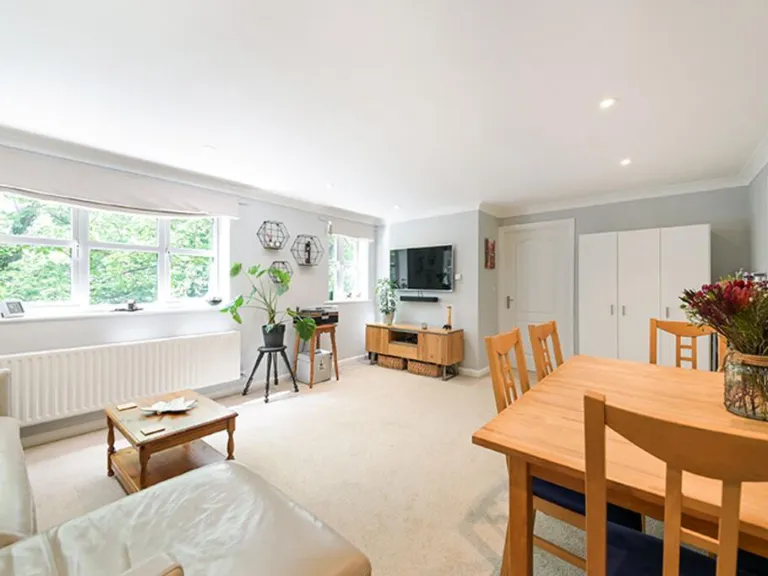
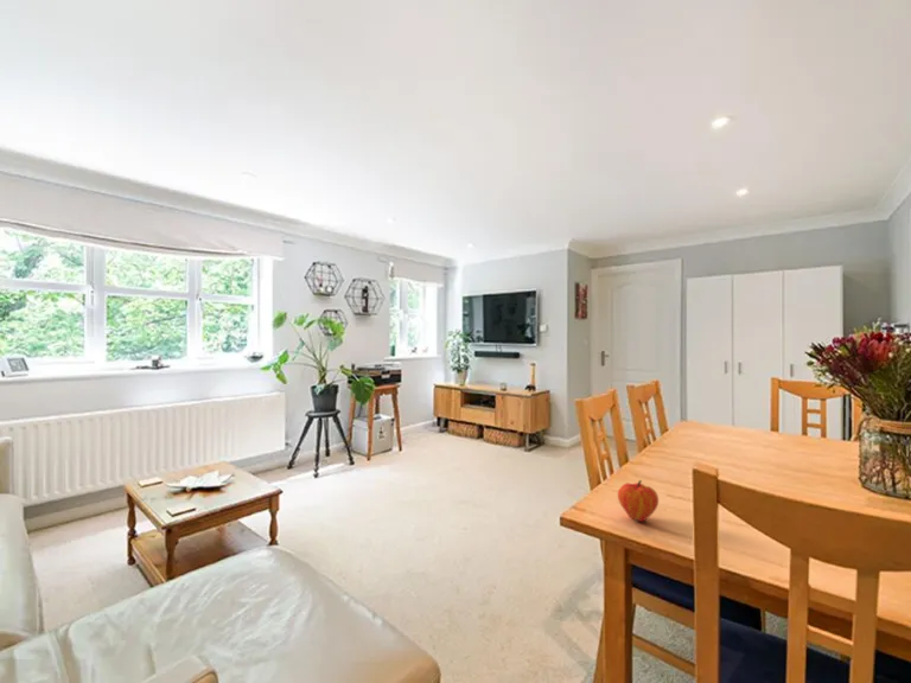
+ fruit (637, 499)
